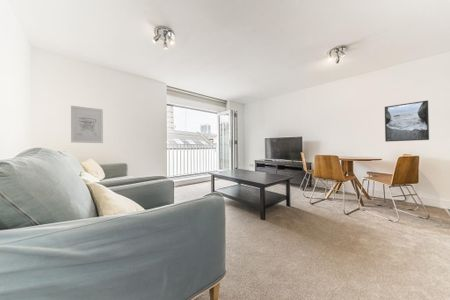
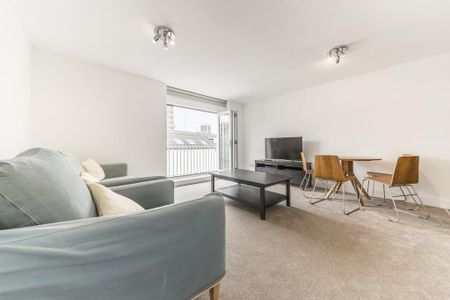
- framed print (405, 122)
- wall art (87, 125)
